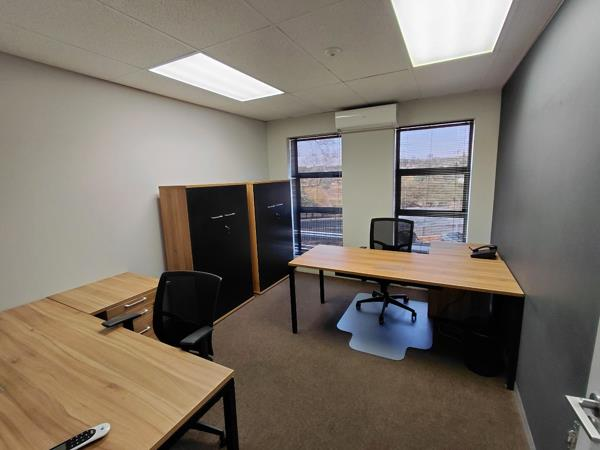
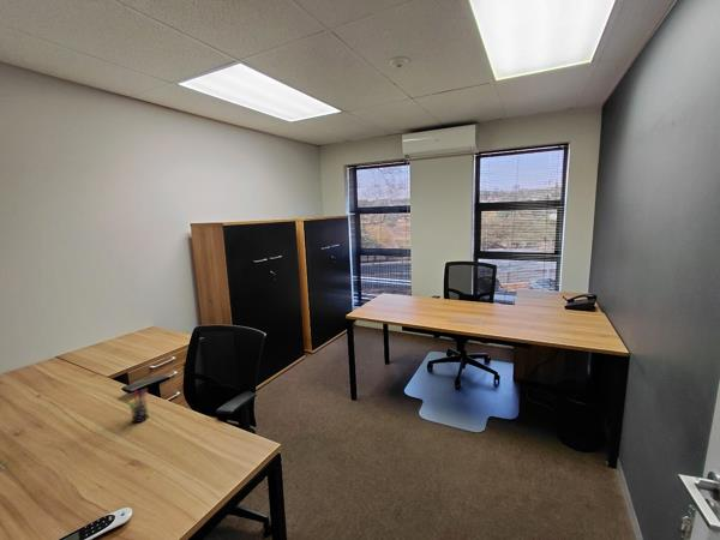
+ pen holder (136, 406)
